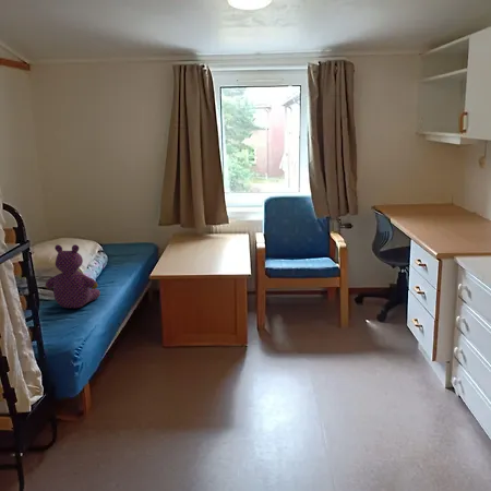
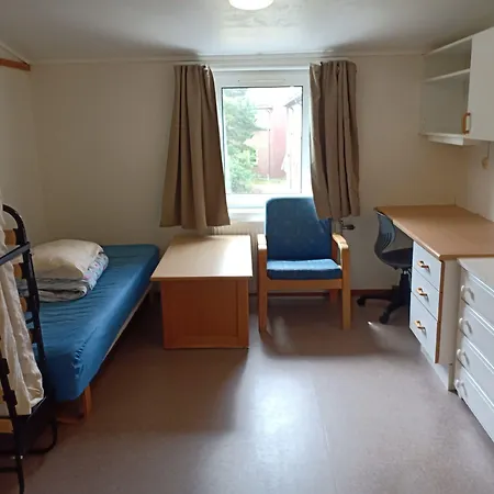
- teddy bear (74, 273)
